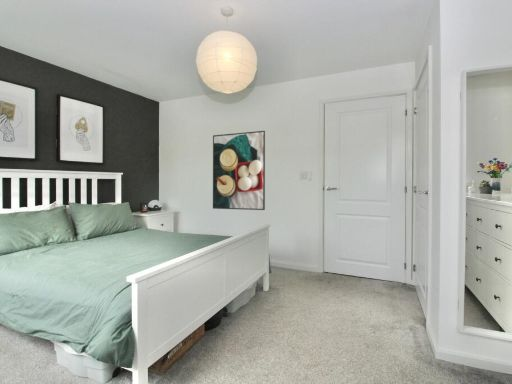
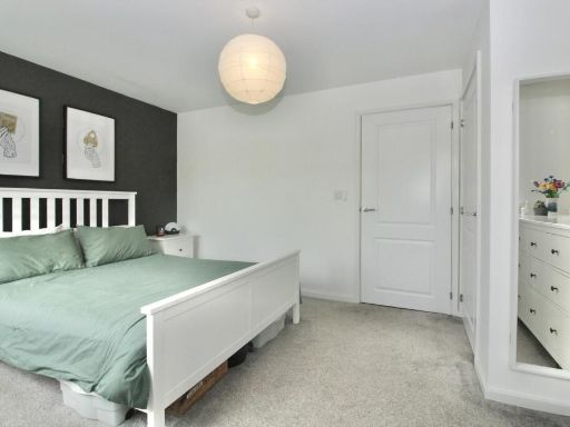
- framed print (237, 171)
